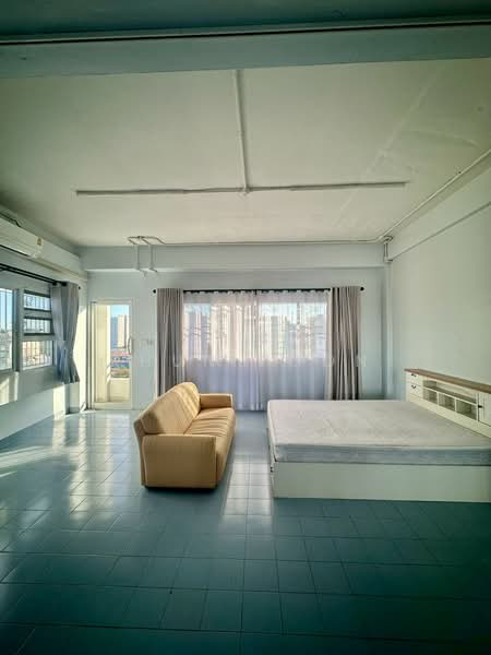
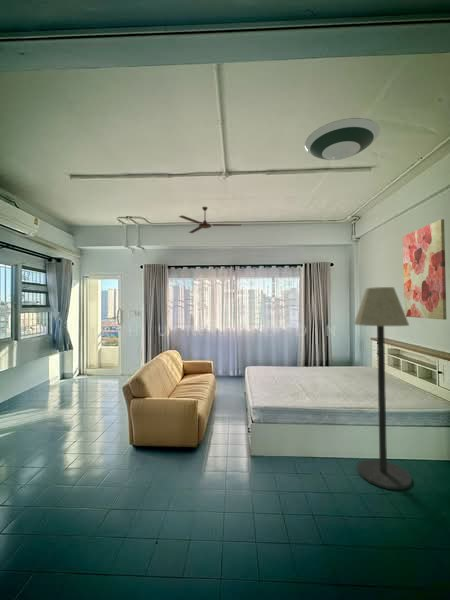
+ ceiling fan (205, 218)
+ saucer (340, 148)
+ wall art (422, 273)
+ floor lamp (381, 380)
